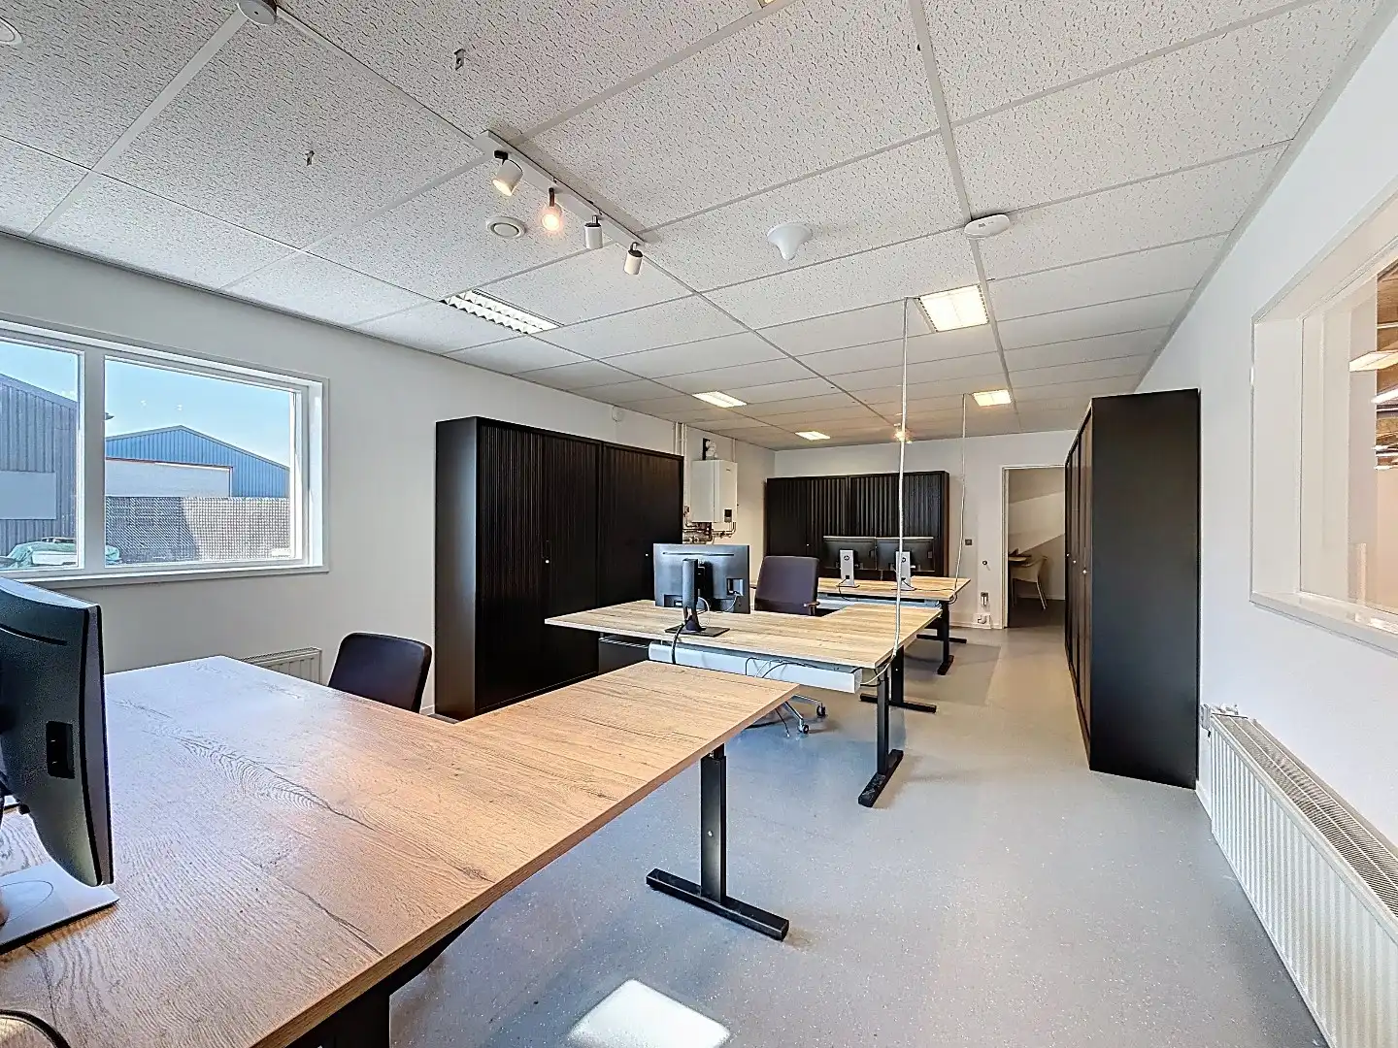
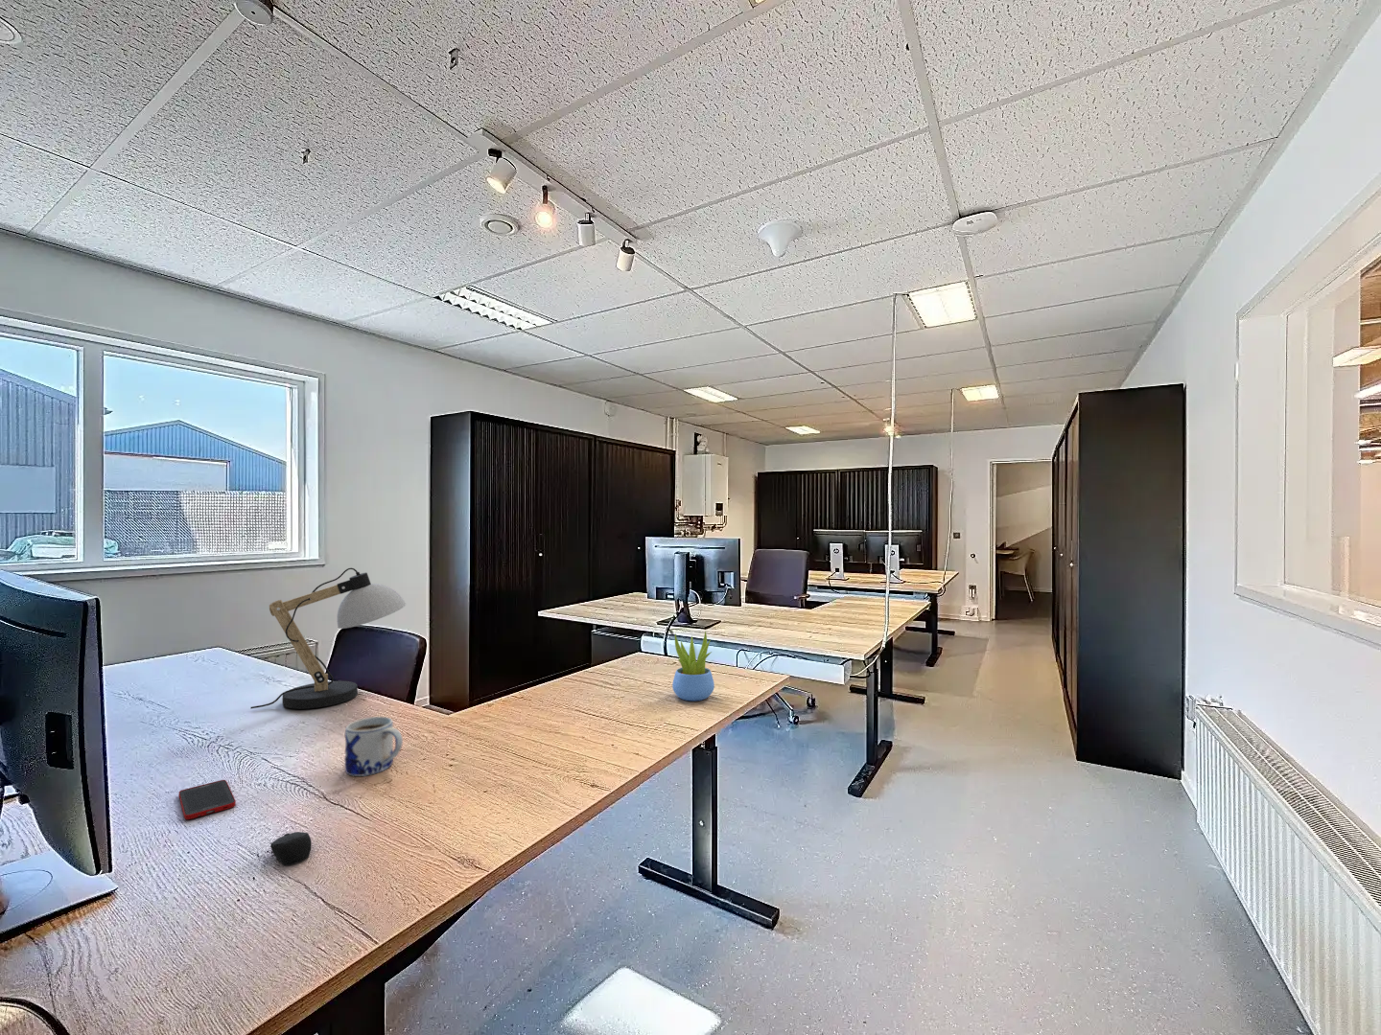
+ succulent plant (694, 665)
+ cell phone (207, 798)
+ computer mouse (290, 844)
+ desk lamp (337, 626)
+ mug (374, 746)
